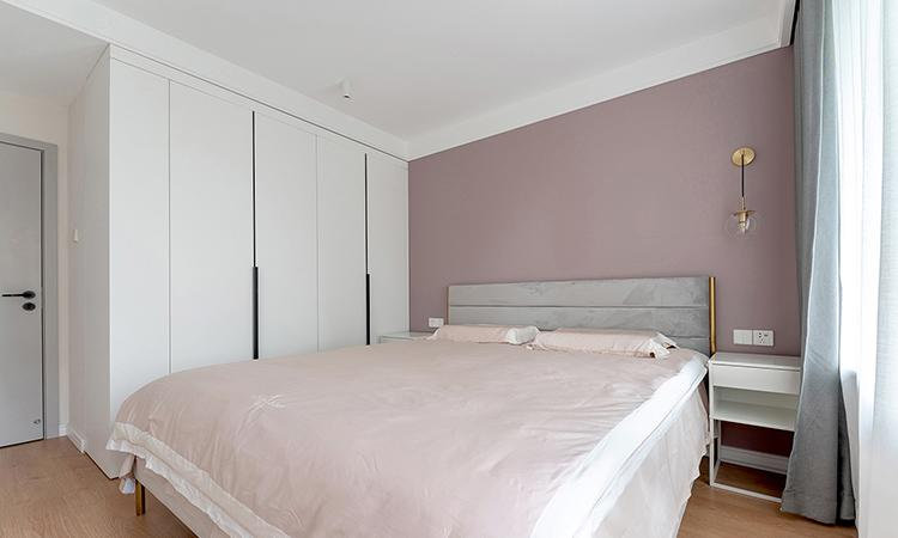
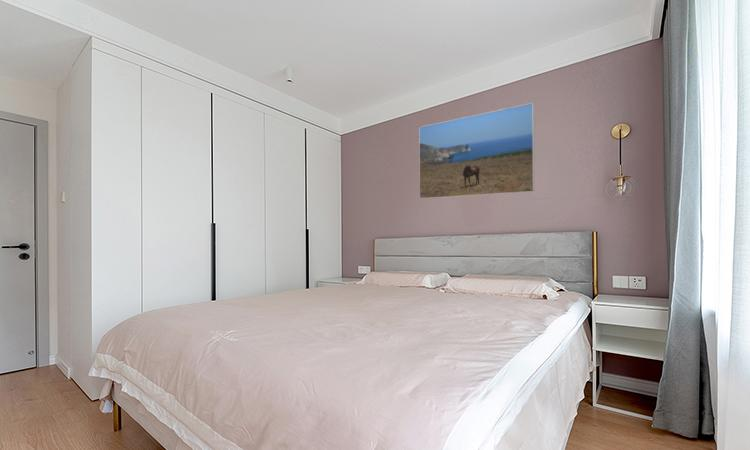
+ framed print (470, 156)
